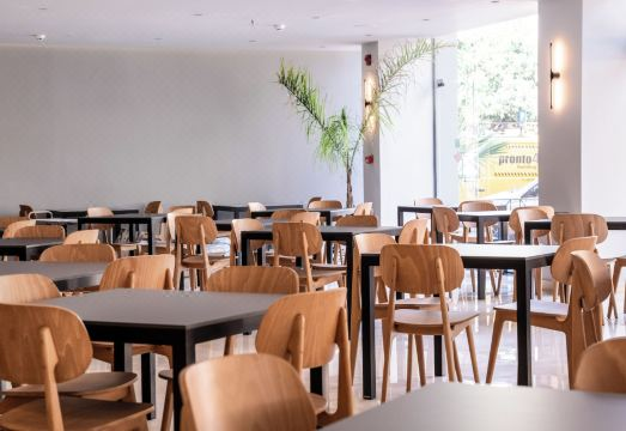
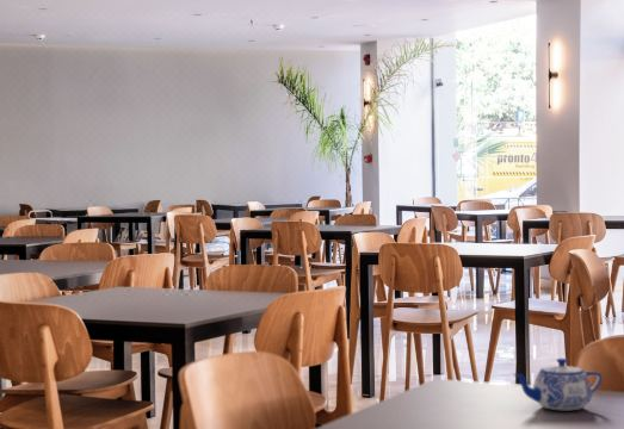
+ teapot (557, 383)
